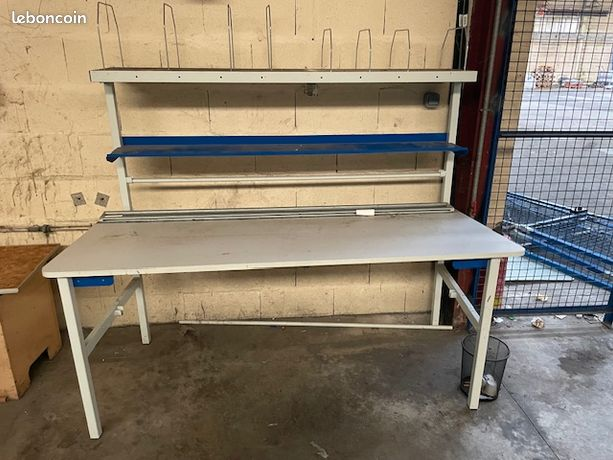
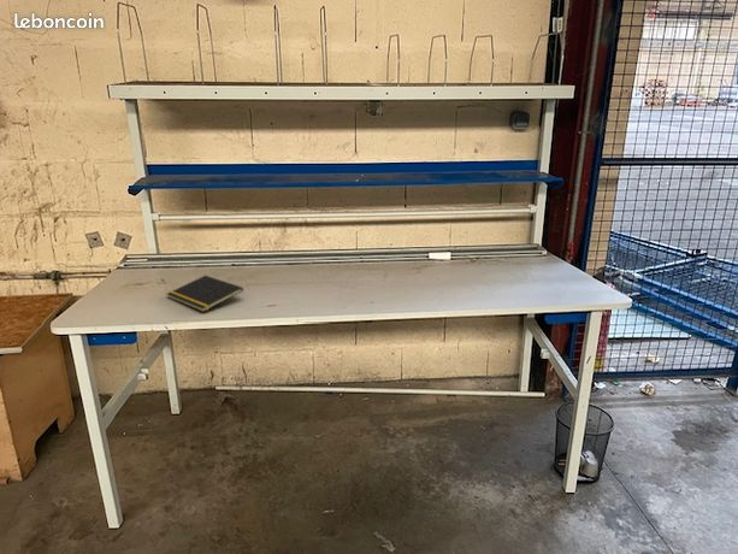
+ notepad (203, 291)
